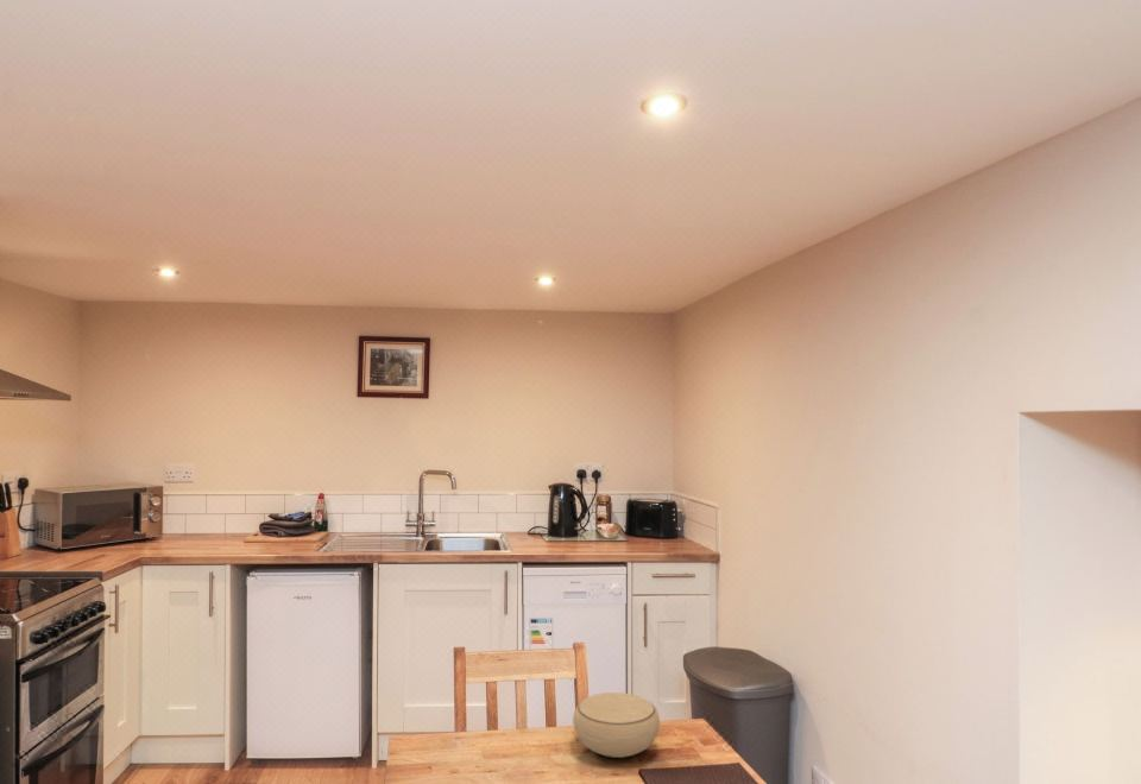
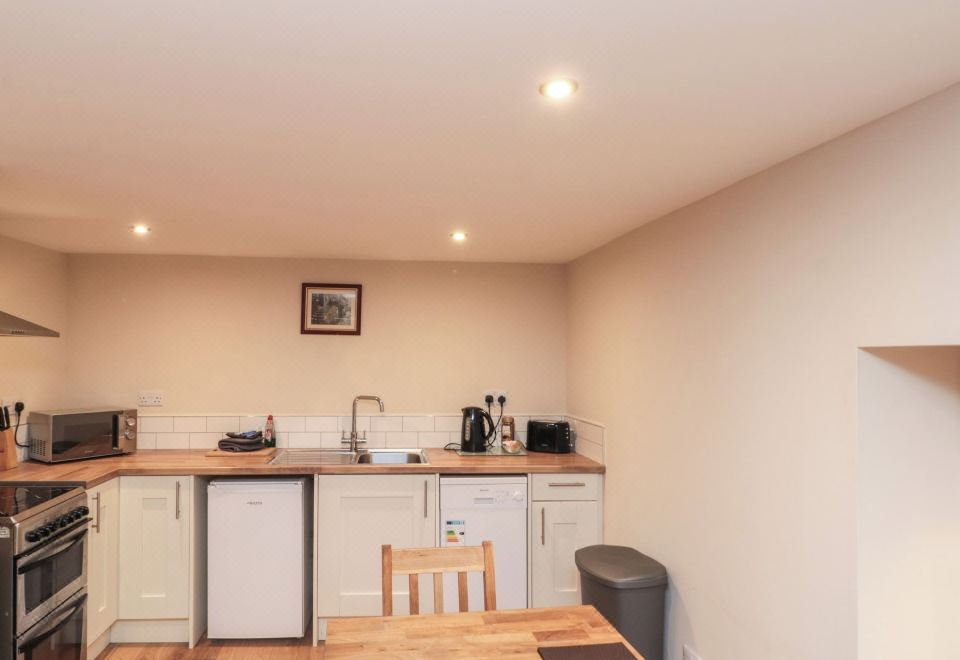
- bowl (616, 728)
